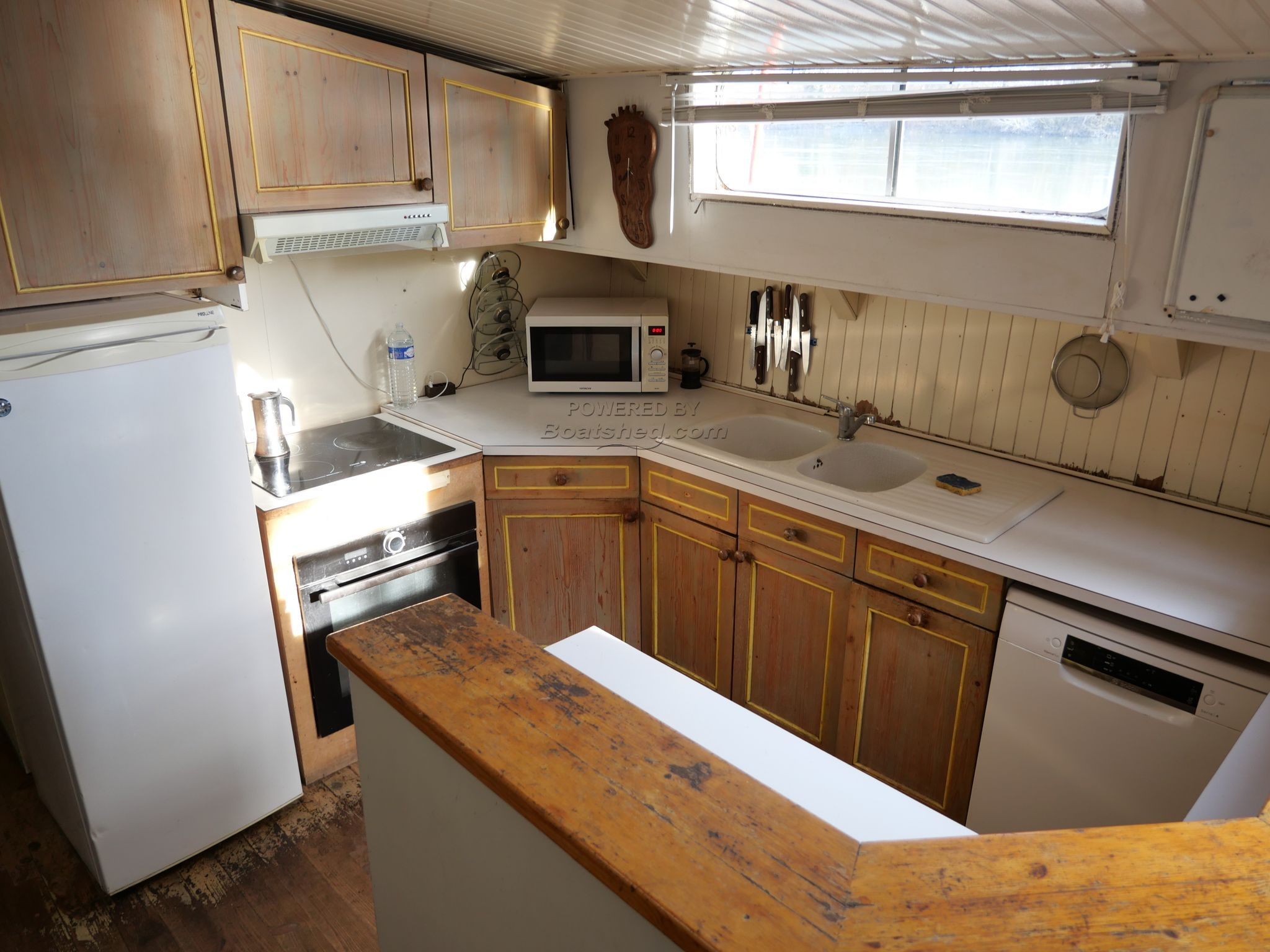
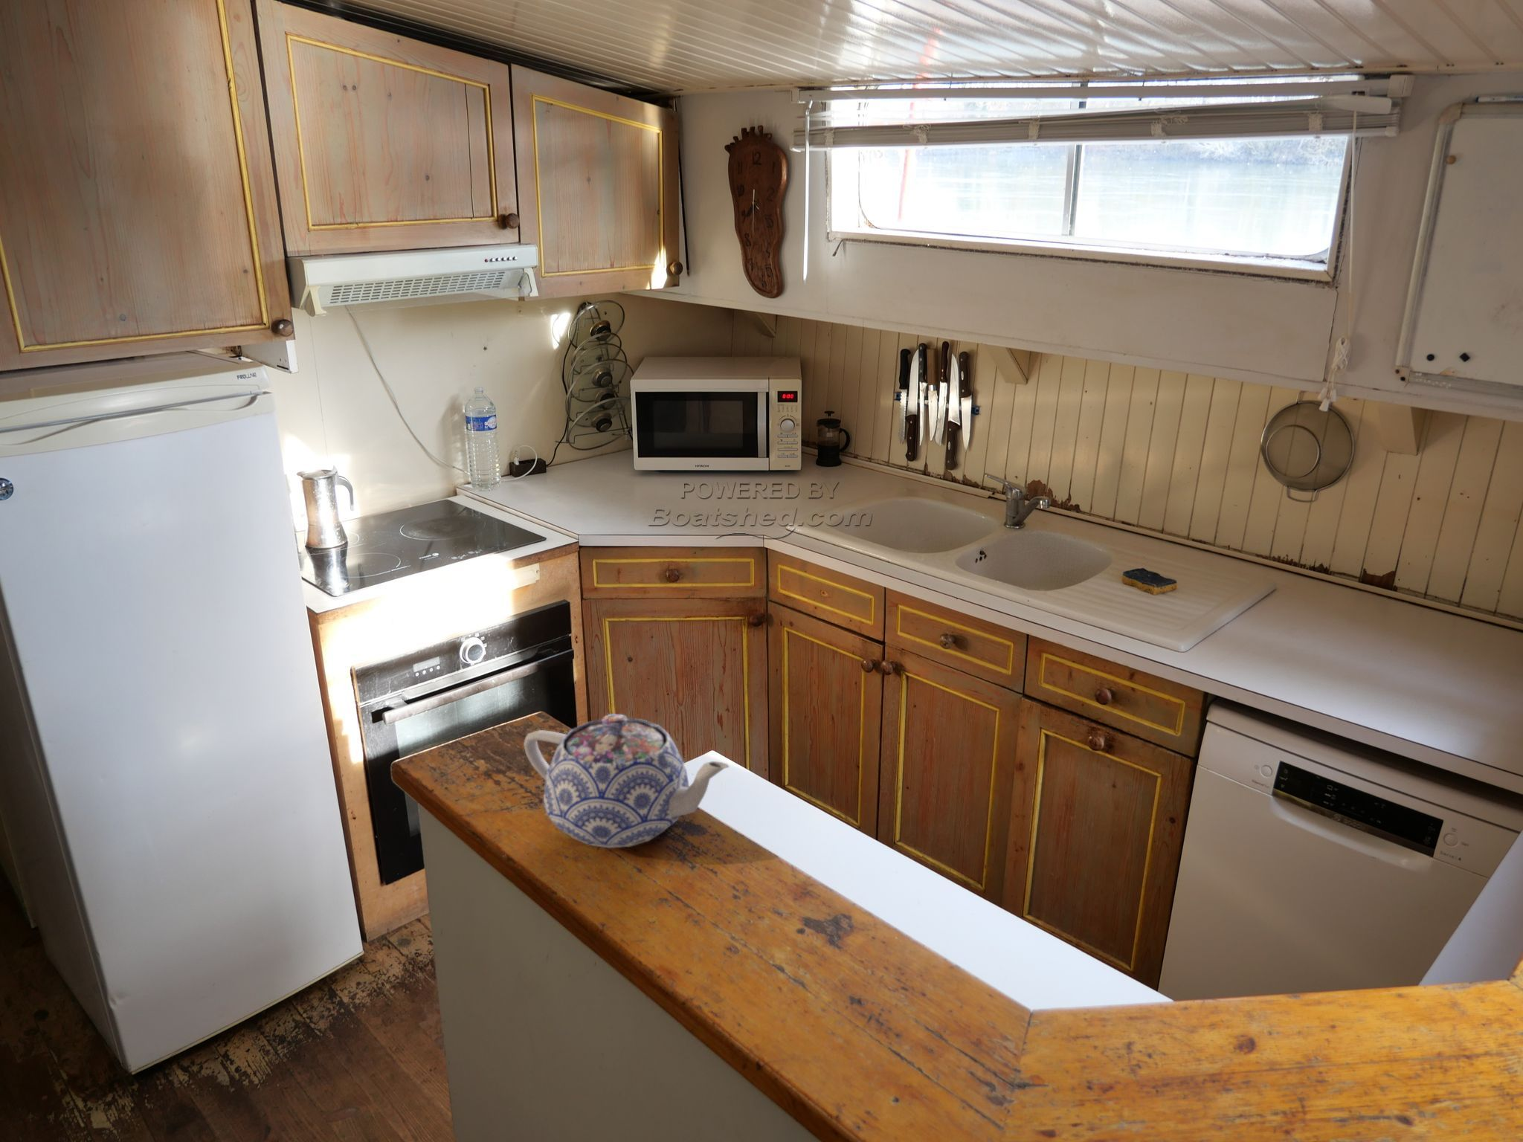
+ teapot (624, 771)
